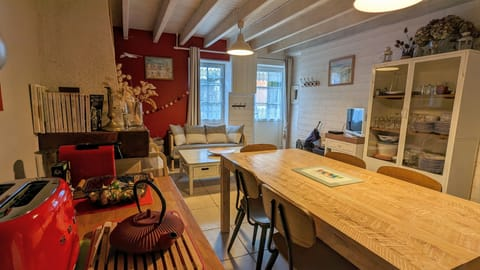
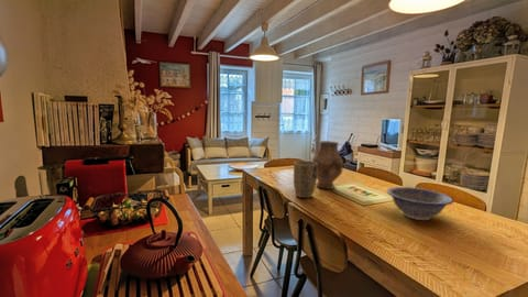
+ decorative bowl (417, 205)
+ vase (327, 164)
+ plant pot (305, 179)
